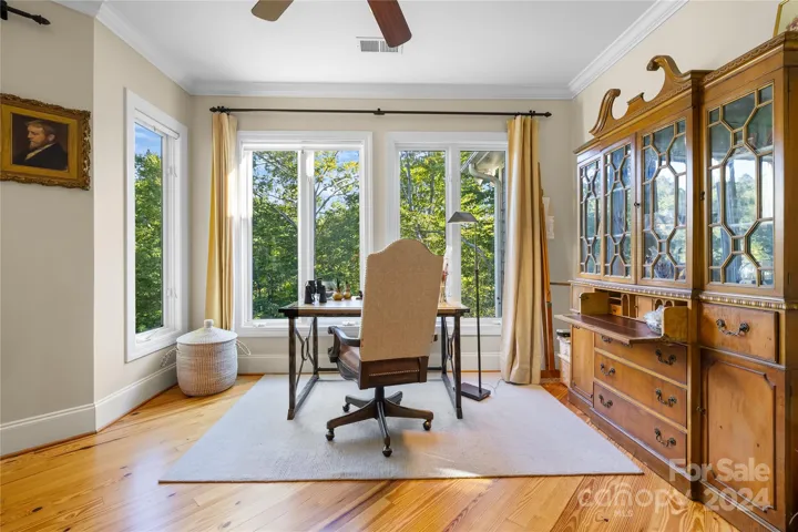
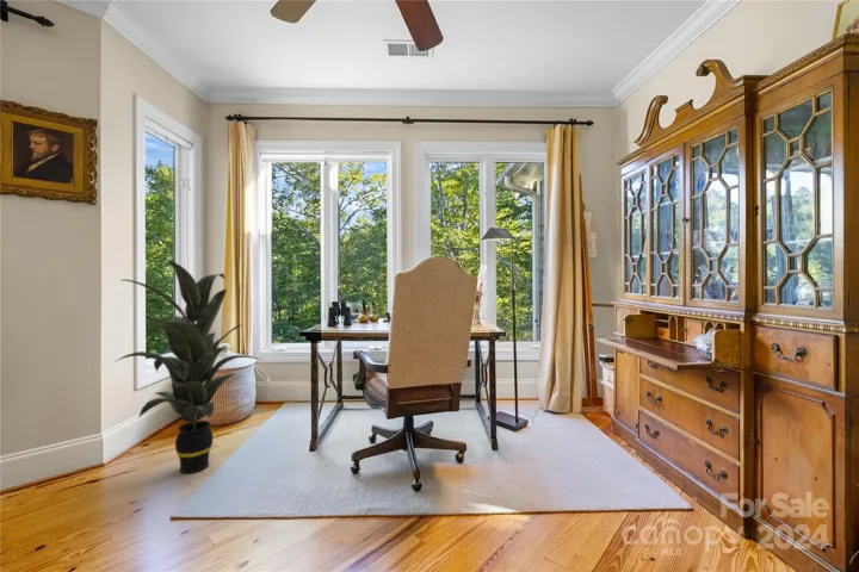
+ indoor plant (184, 365)
